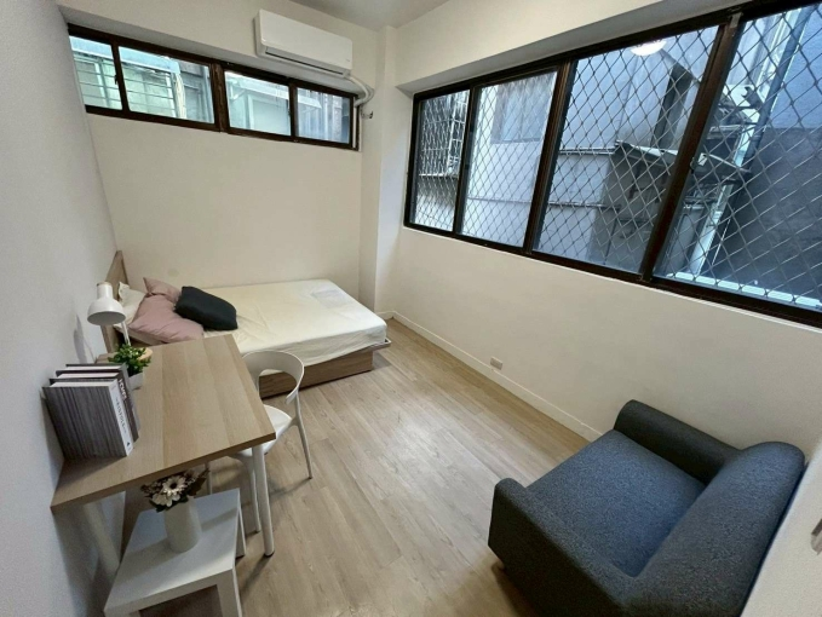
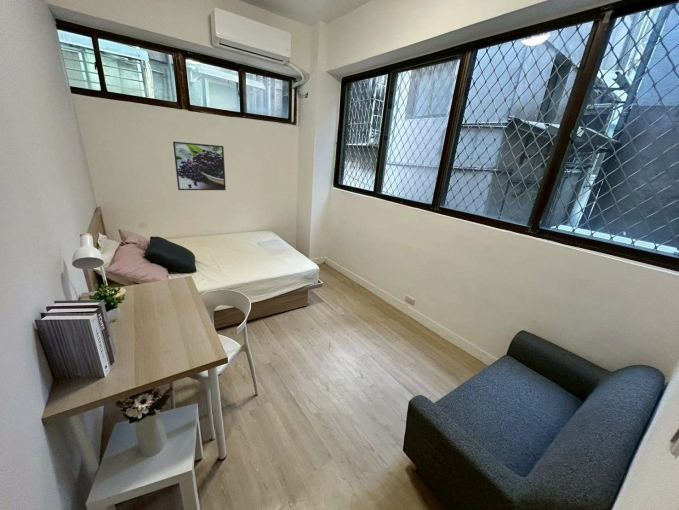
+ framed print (201, 167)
